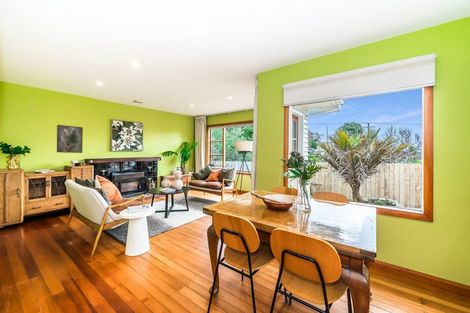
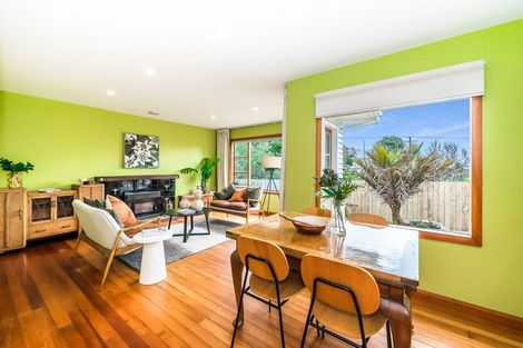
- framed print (70, 139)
